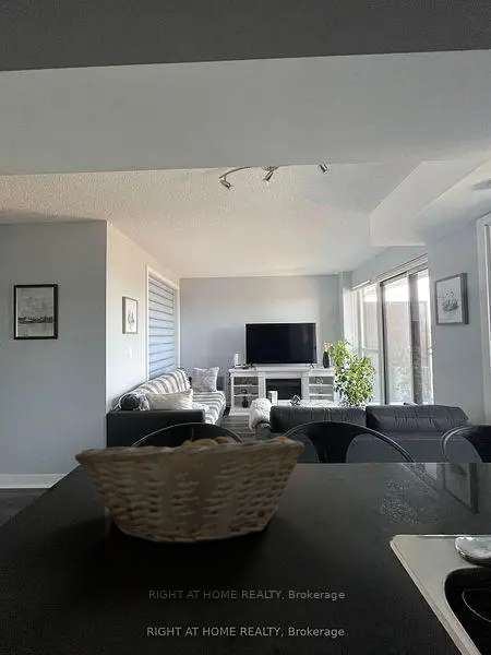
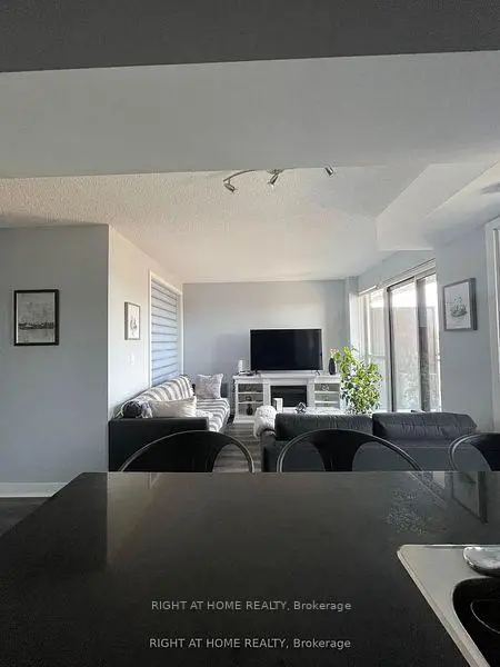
- fruit basket (194, 471)
